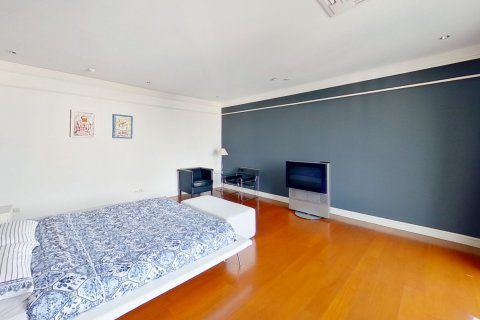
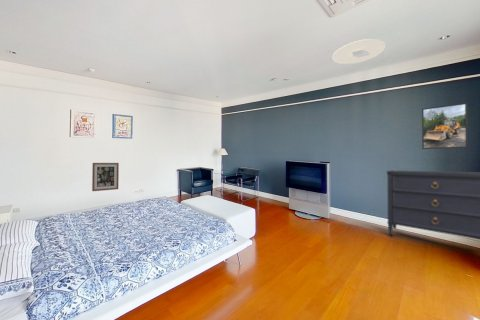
+ dresser (435, 207)
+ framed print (443, 127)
+ wall art (105, 176)
+ ceiling light (357, 50)
